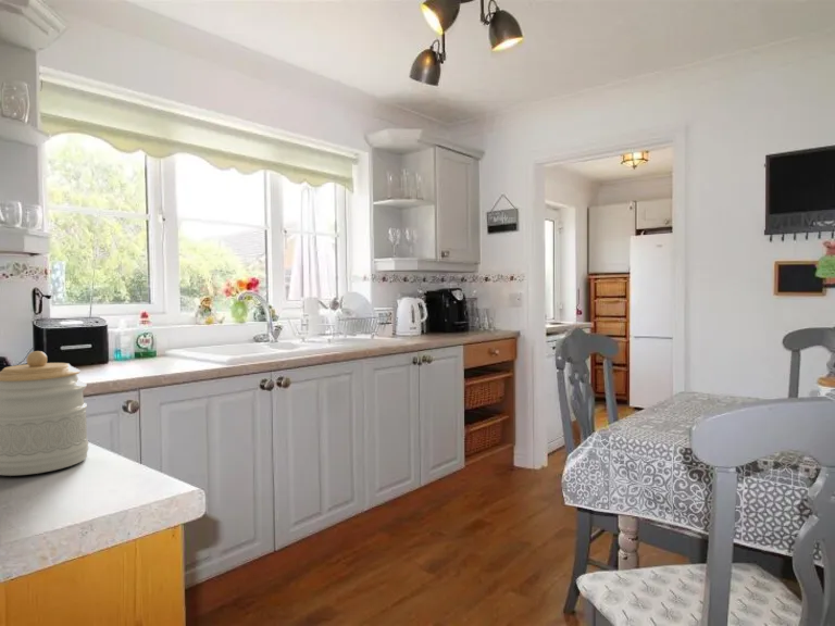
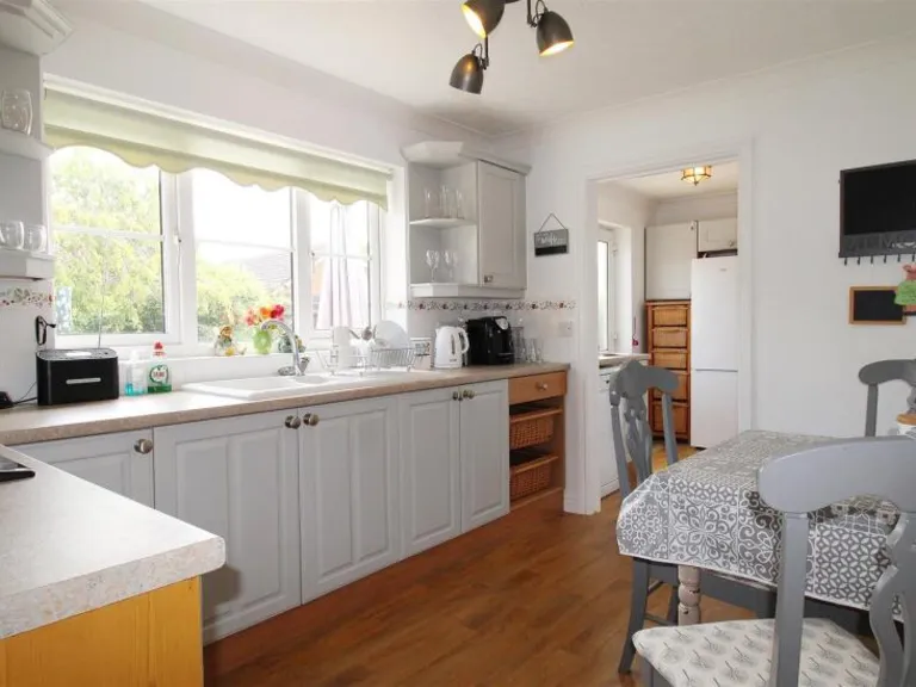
- jar (38, 408)
